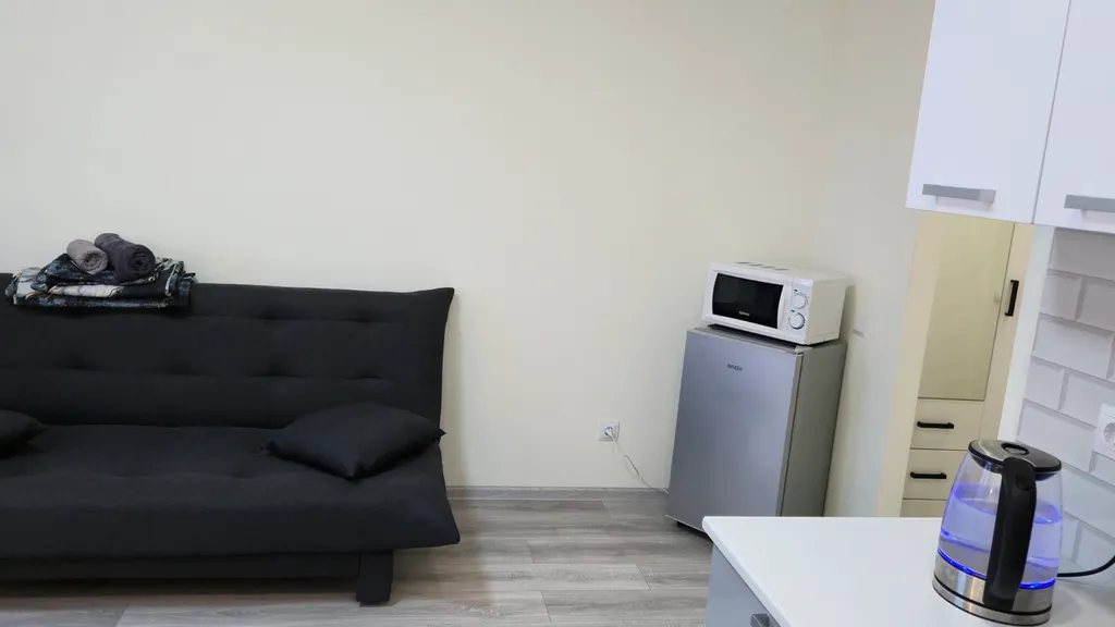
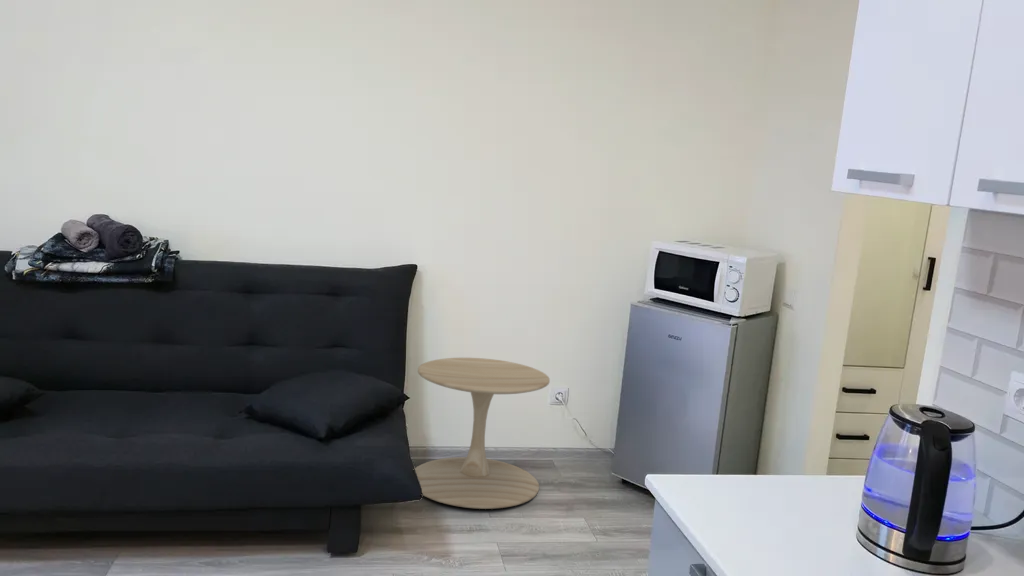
+ side table (479, 428)
